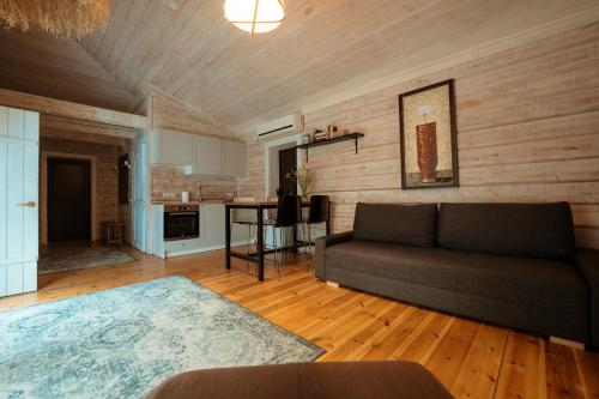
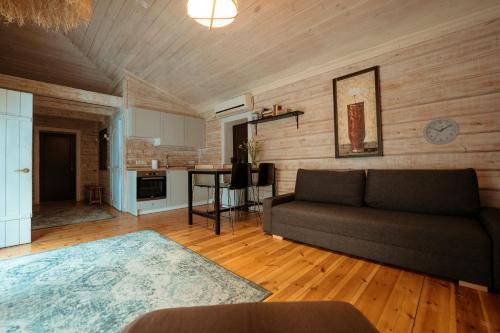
+ wall clock (440, 131)
